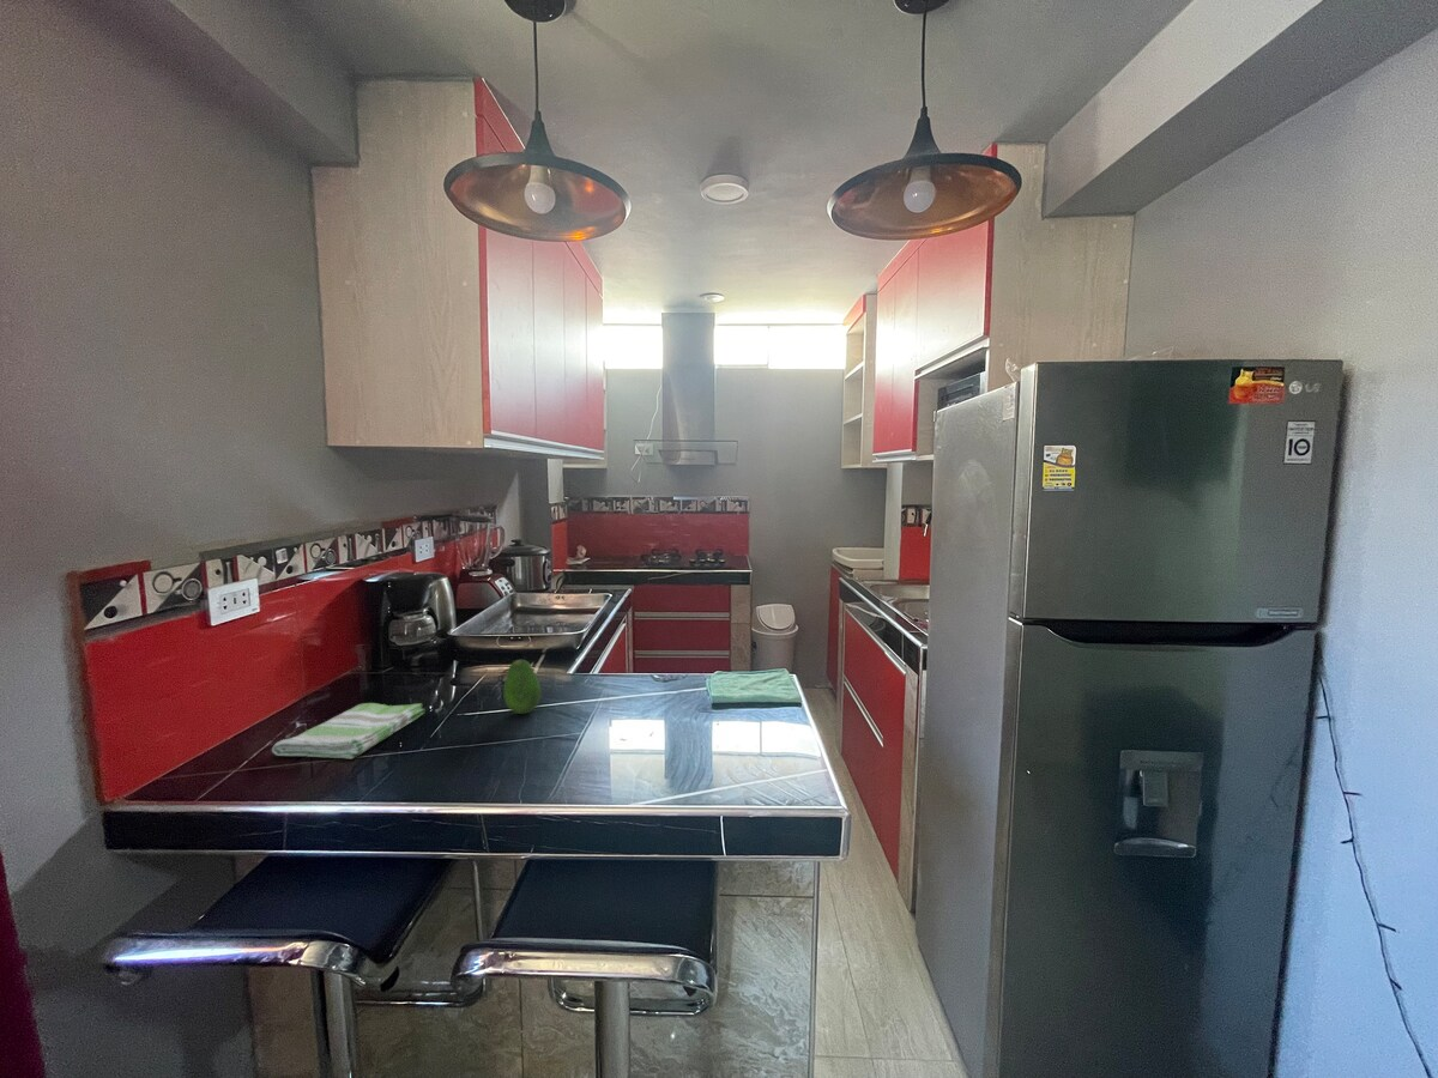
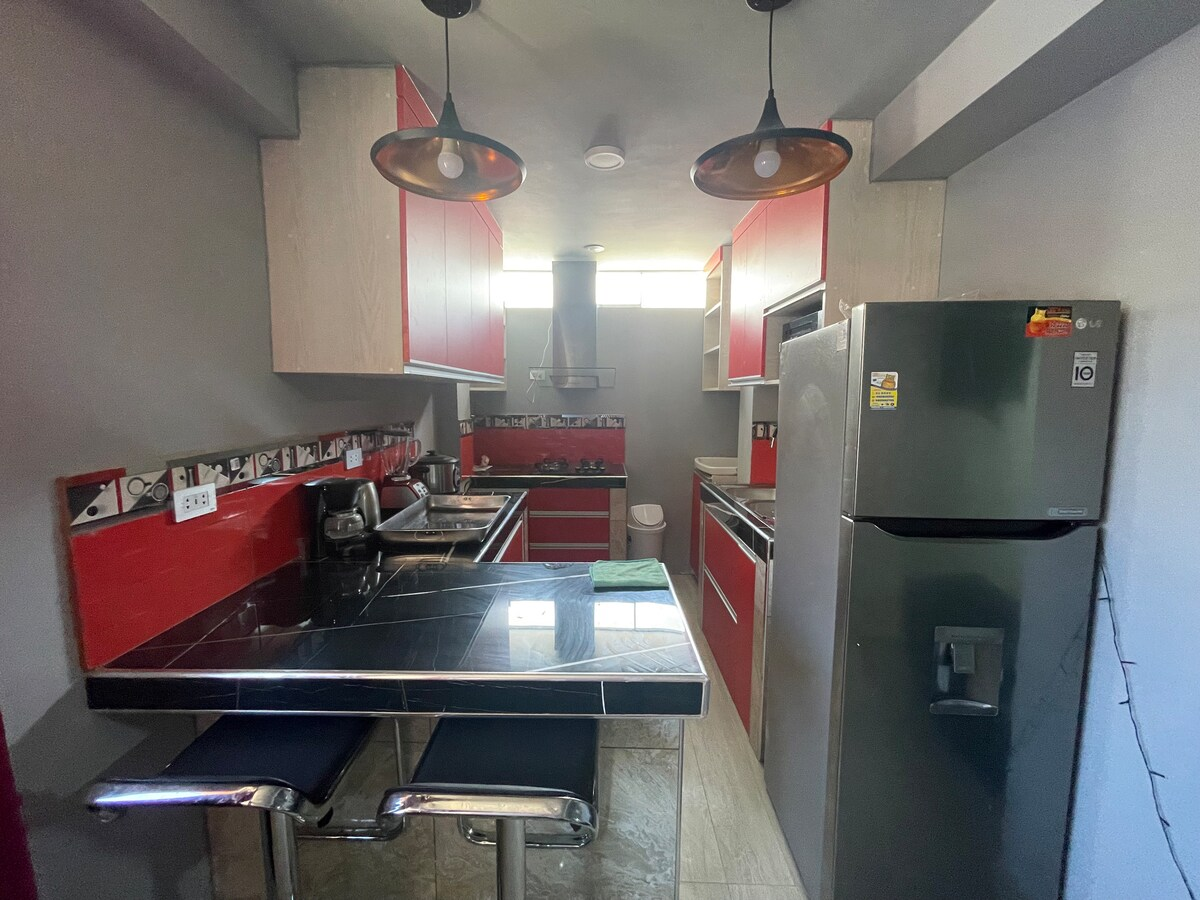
- dish towel (355, 725)
- fruit (521, 686)
